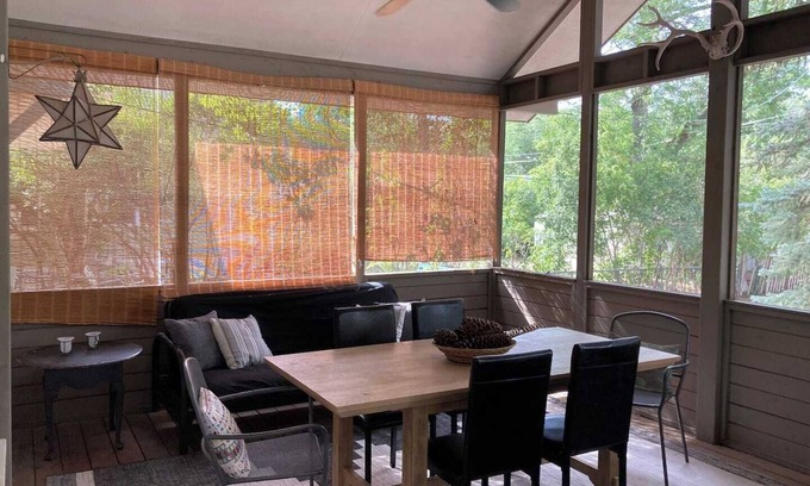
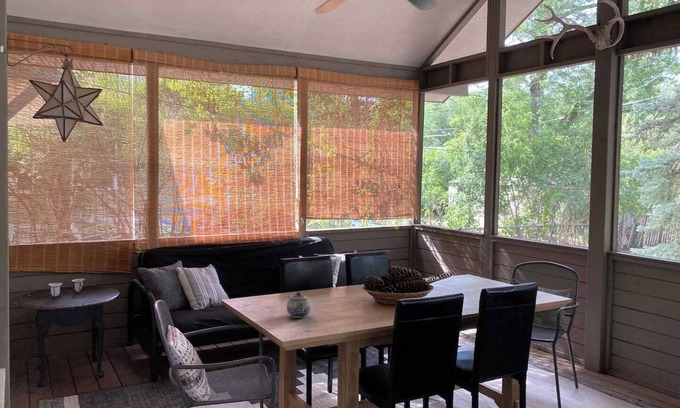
+ teapot (298, 304)
